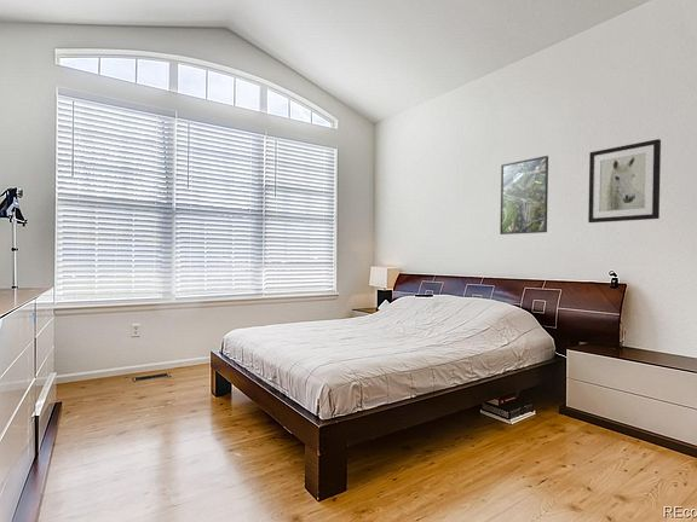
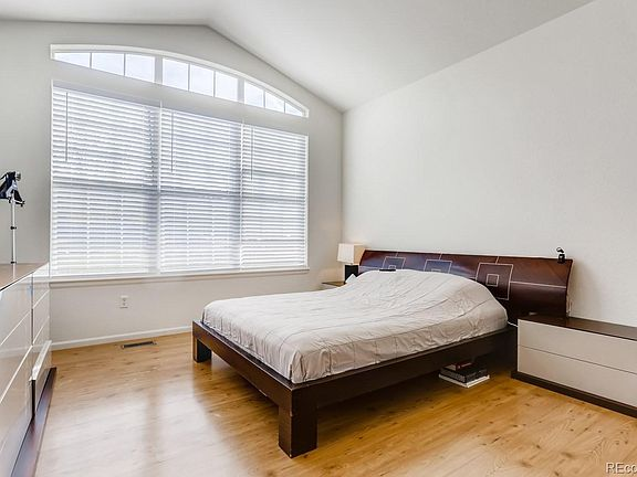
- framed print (523, 197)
- wall art (622, 182)
